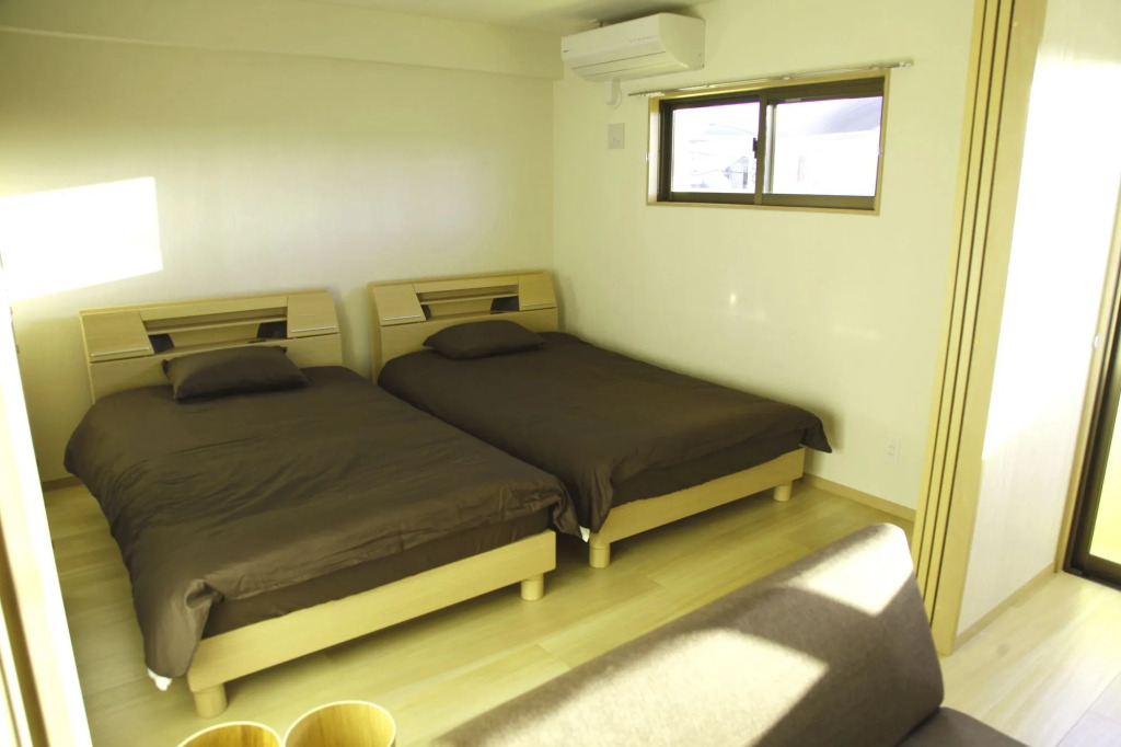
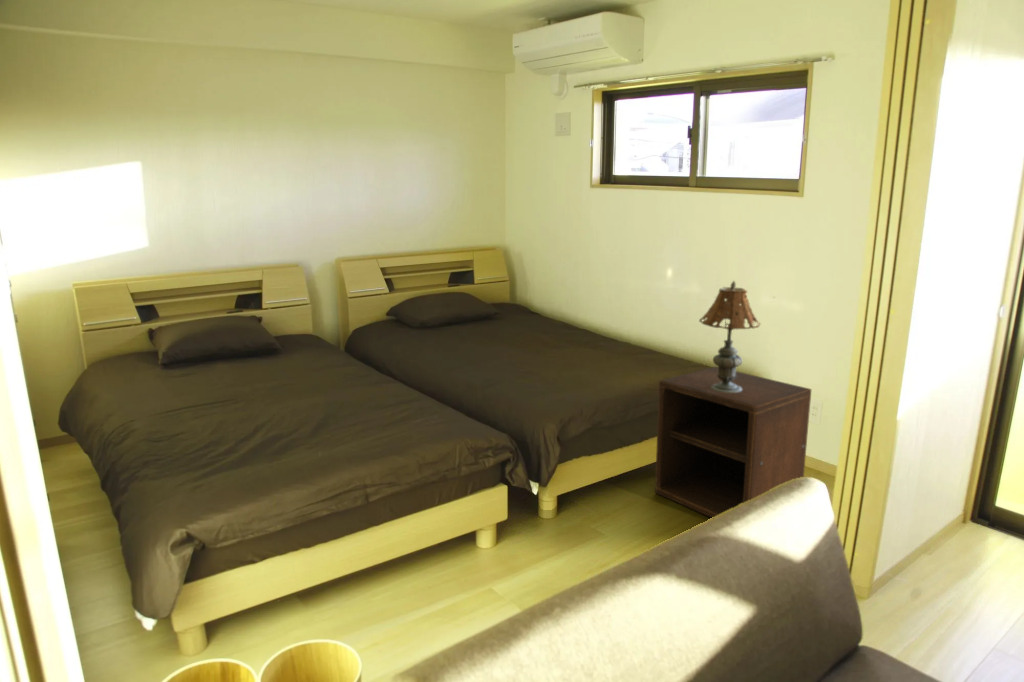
+ table lamp (731, 333)
+ nightstand (730, 443)
